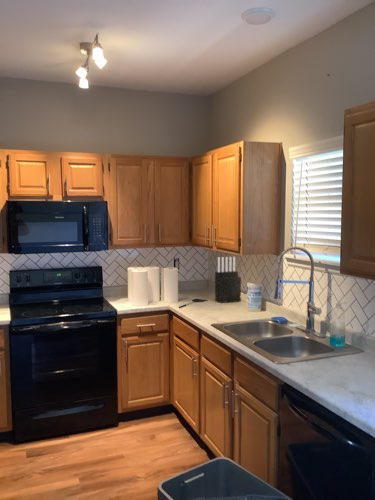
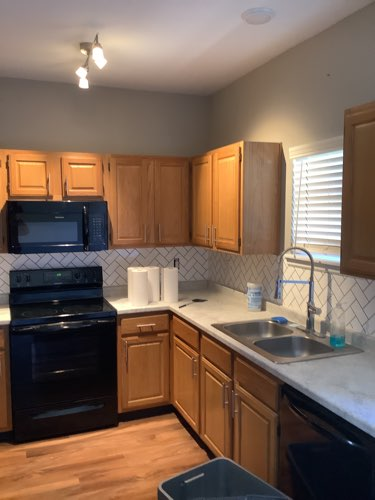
- knife block (228, 279)
